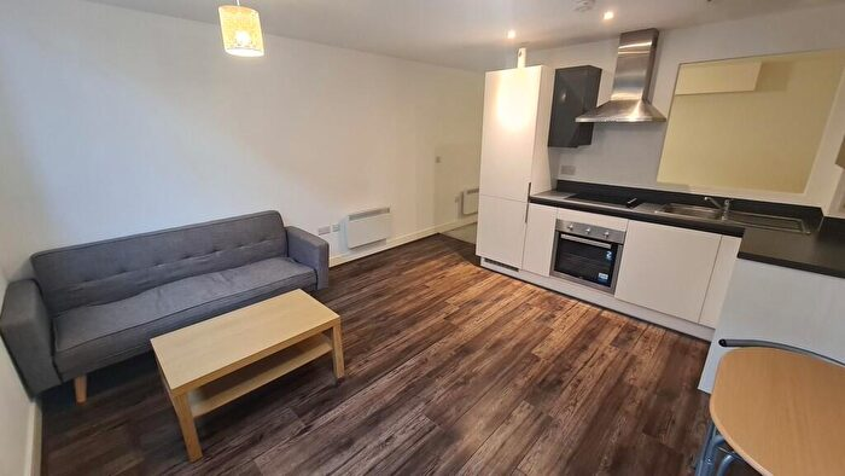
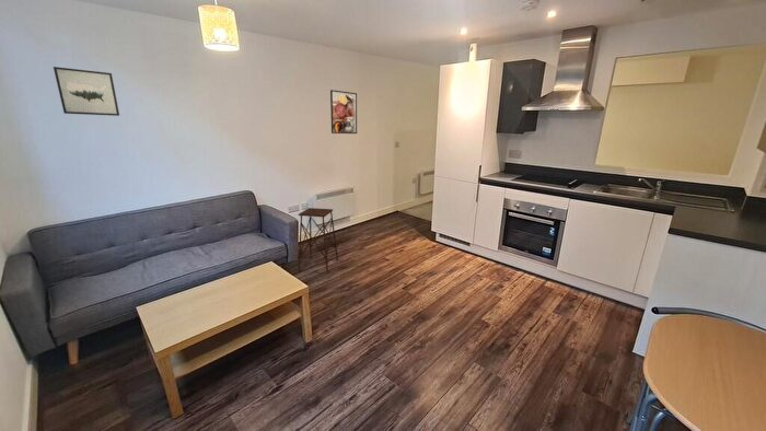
+ wall art (88, 92)
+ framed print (344, 113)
+ side table (316, 238)
